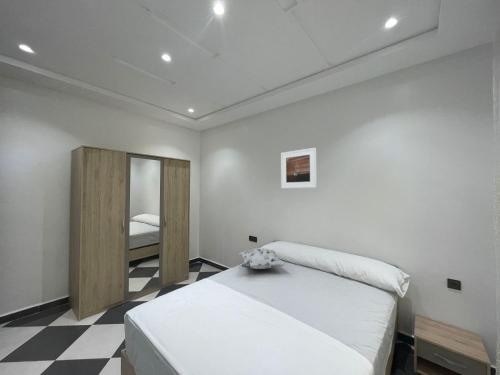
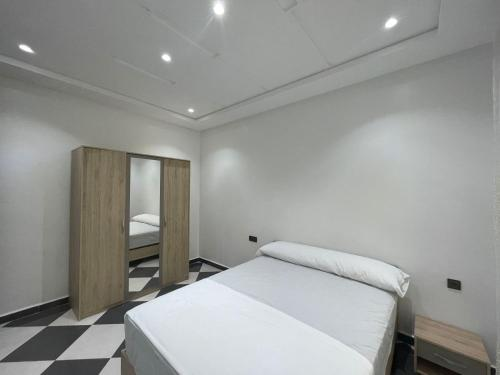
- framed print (297, 169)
- decorative pillow (260, 258)
